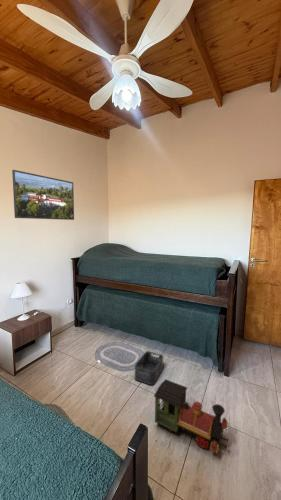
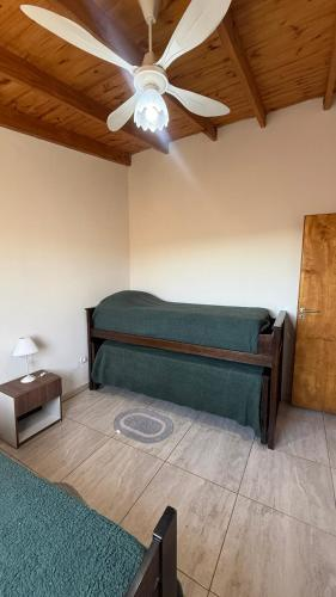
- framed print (47, 198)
- storage bin (149, 366)
- toy train (191, 415)
